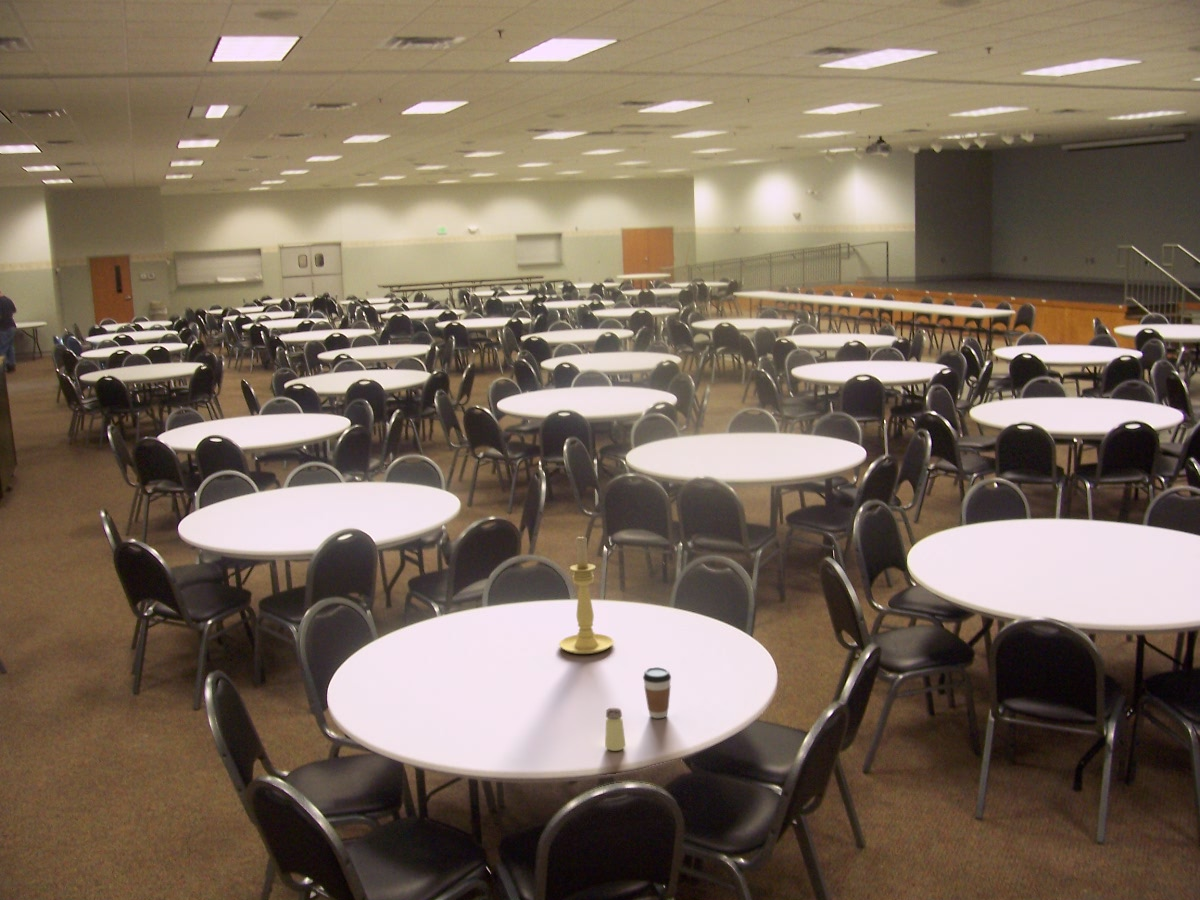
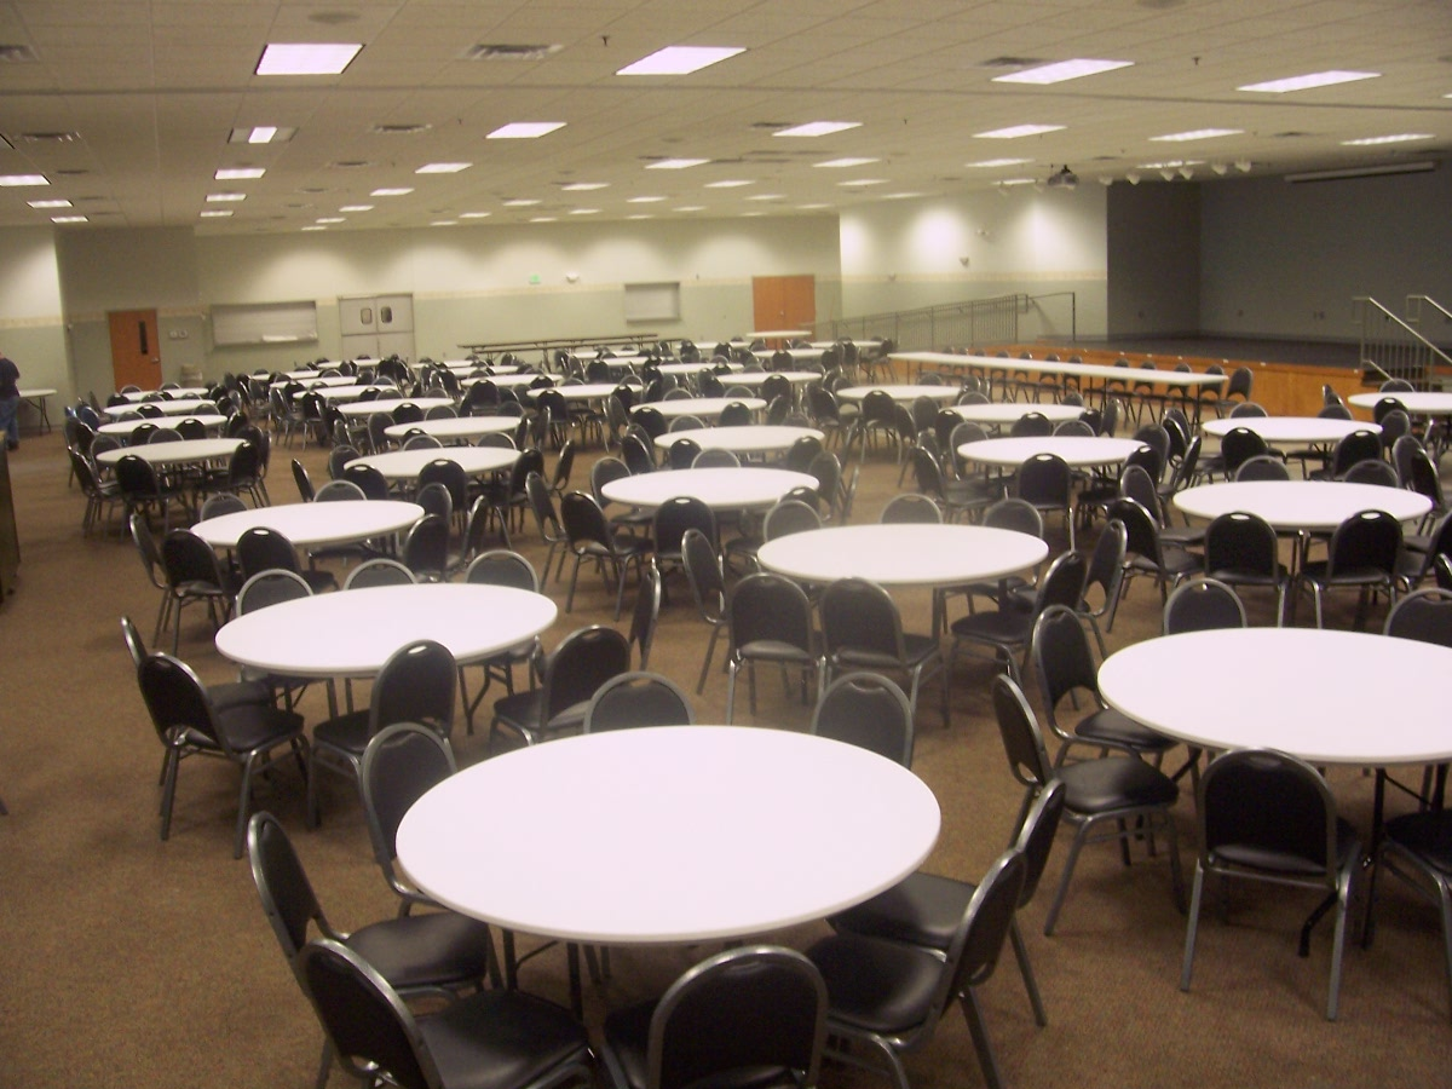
- coffee cup (657, 693)
- saltshaker (614, 728)
- candle holder (583, 590)
